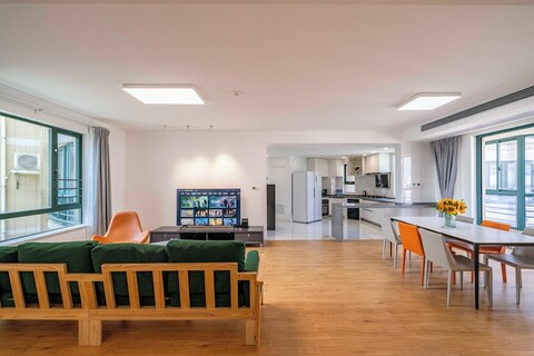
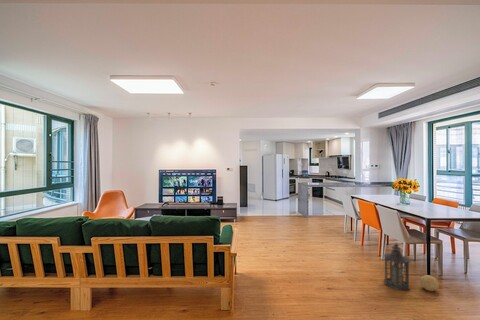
+ decorative ball (429, 282)
+ lantern (396, 263)
